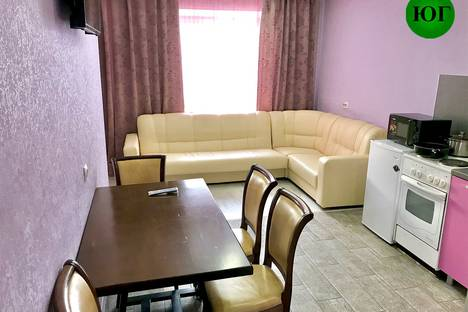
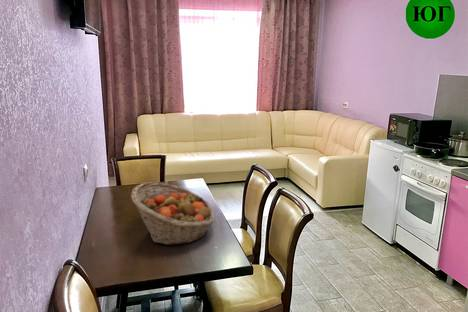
+ fruit basket (174, 209)
